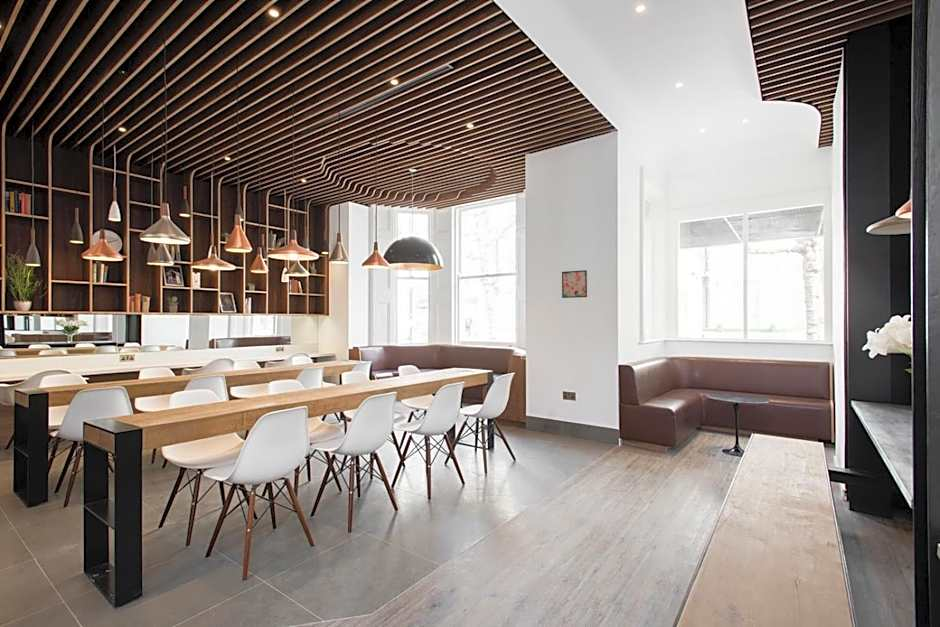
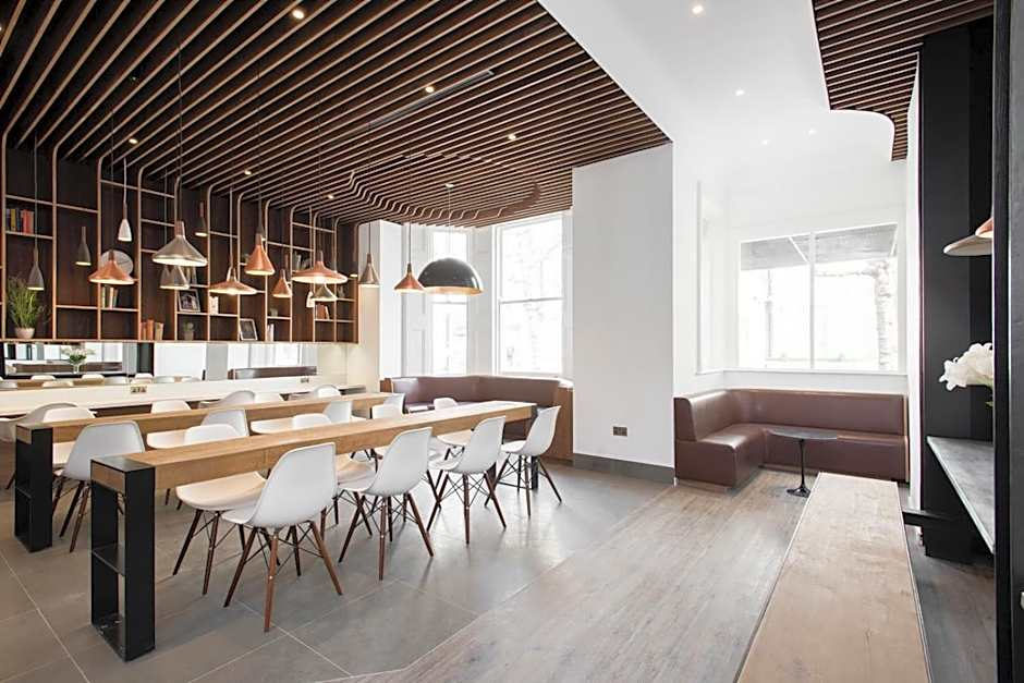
- wall art (574, 284)
